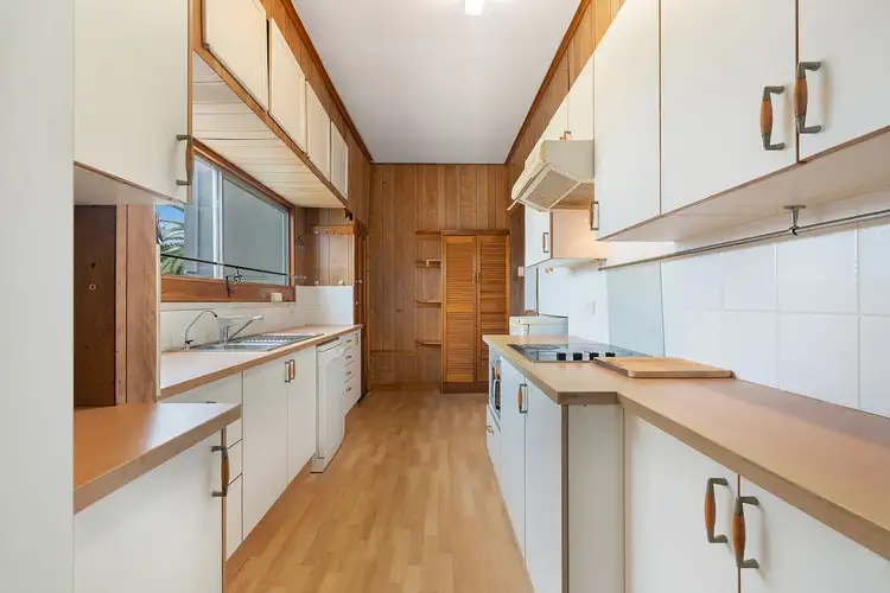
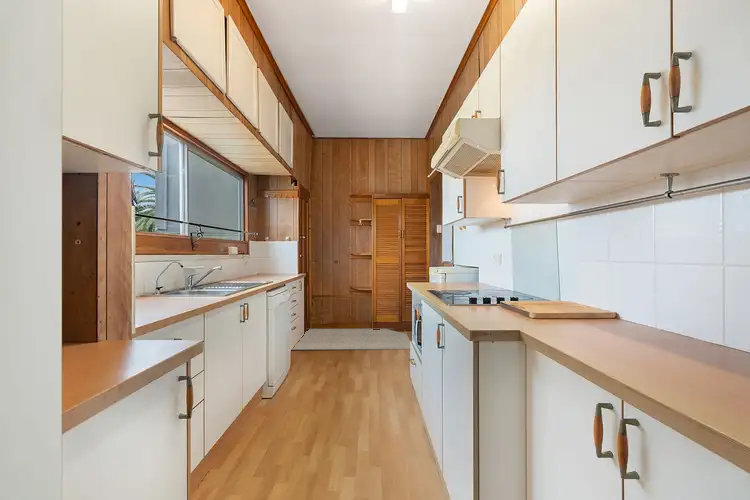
+ rug (335, 338)
